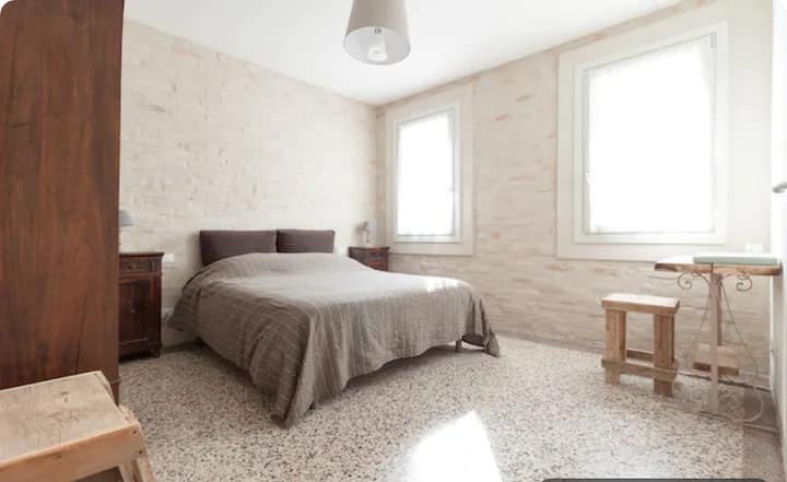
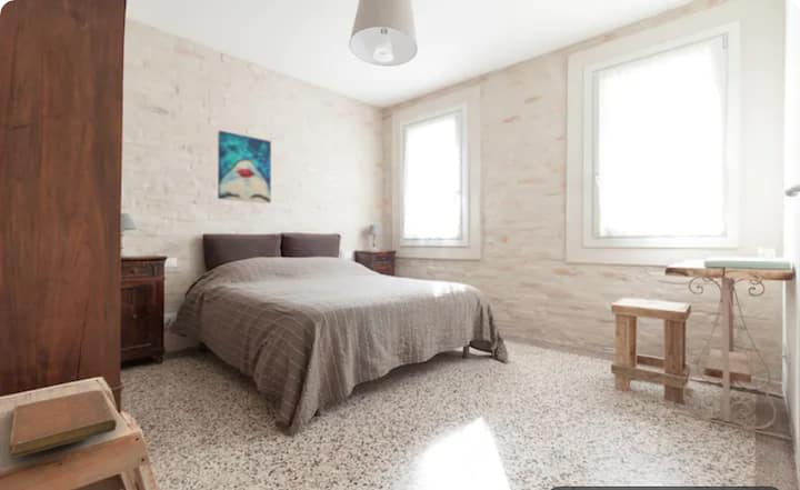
+ notebook (63, 417)
+ wall art (246, 168)
